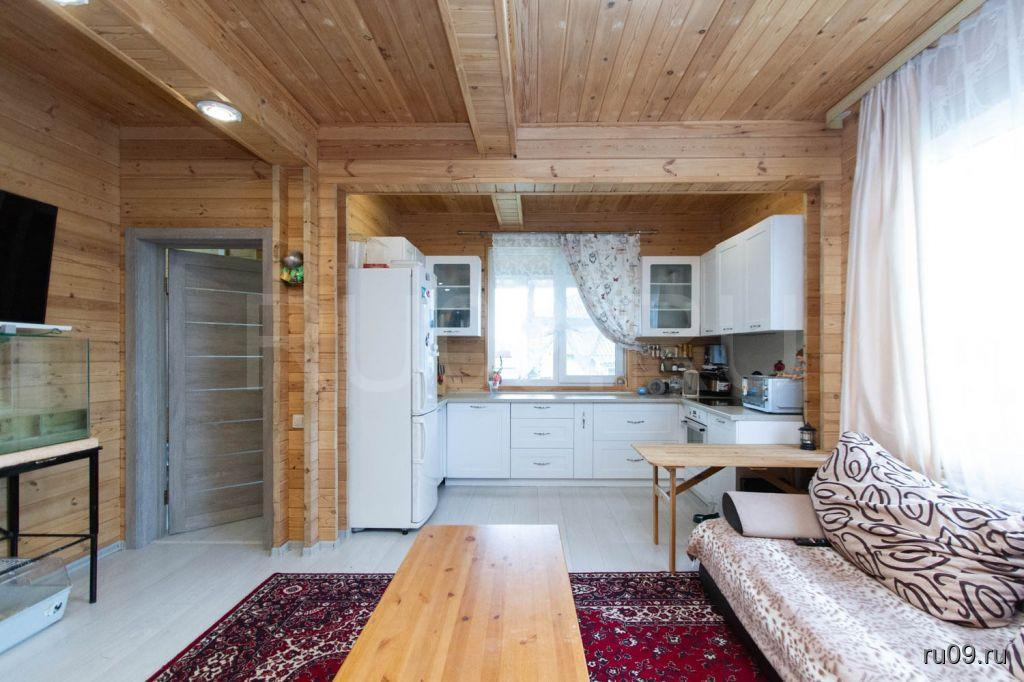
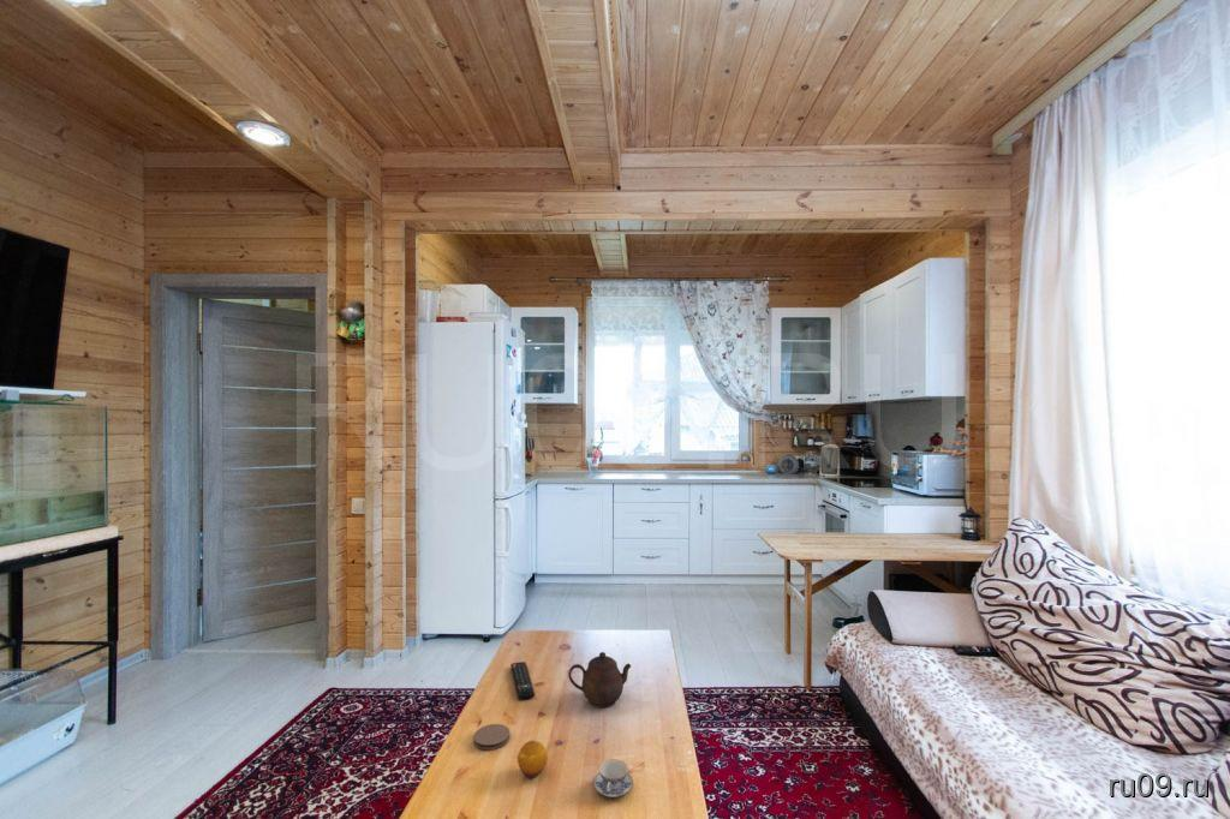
+ coaster (491, 736)
+ teapot (599, 676)
+ fruit (532, 758)
+ remote control (521, 680)
+ chinaware (613, 778)
